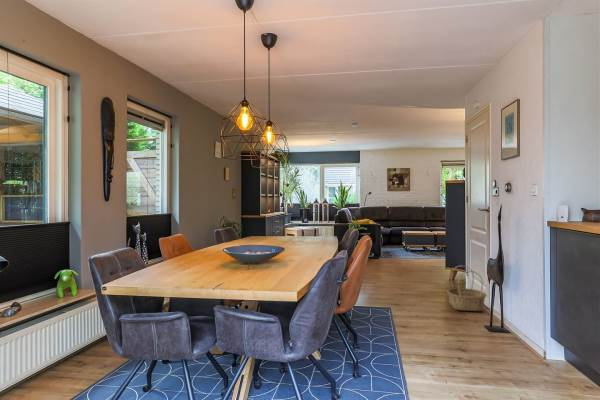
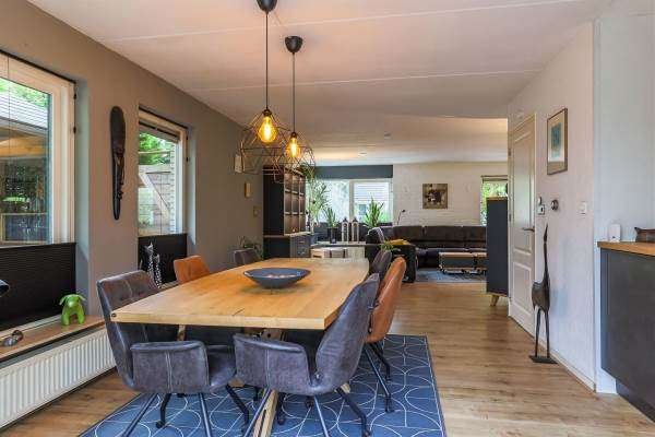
- basket (465, 288)
